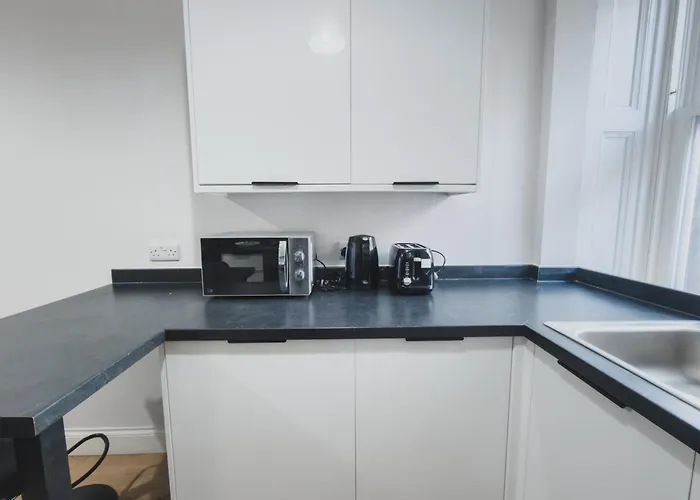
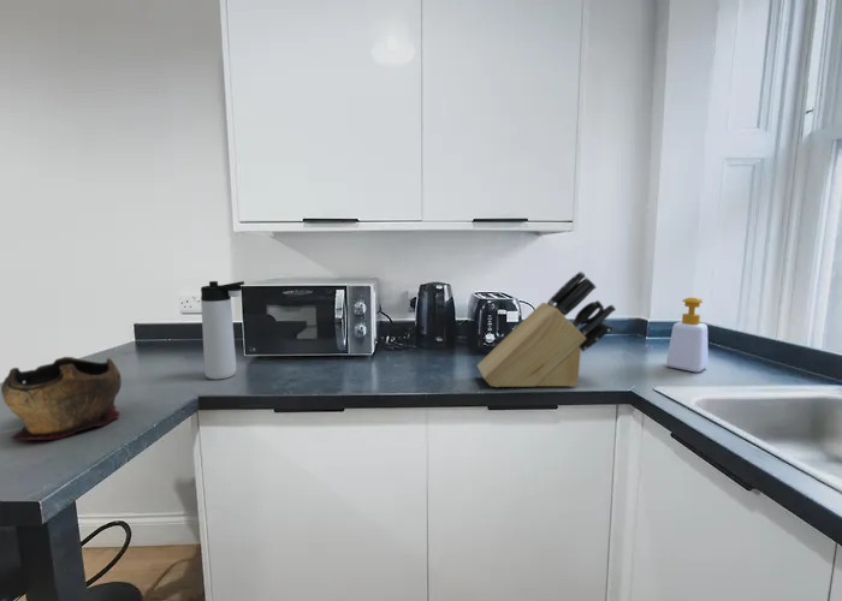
+ knife block (544, 327)
+ thermos bottle (225, 328)
+ decorative bowl (67, 389)
+ soap bottle (692, 332)
